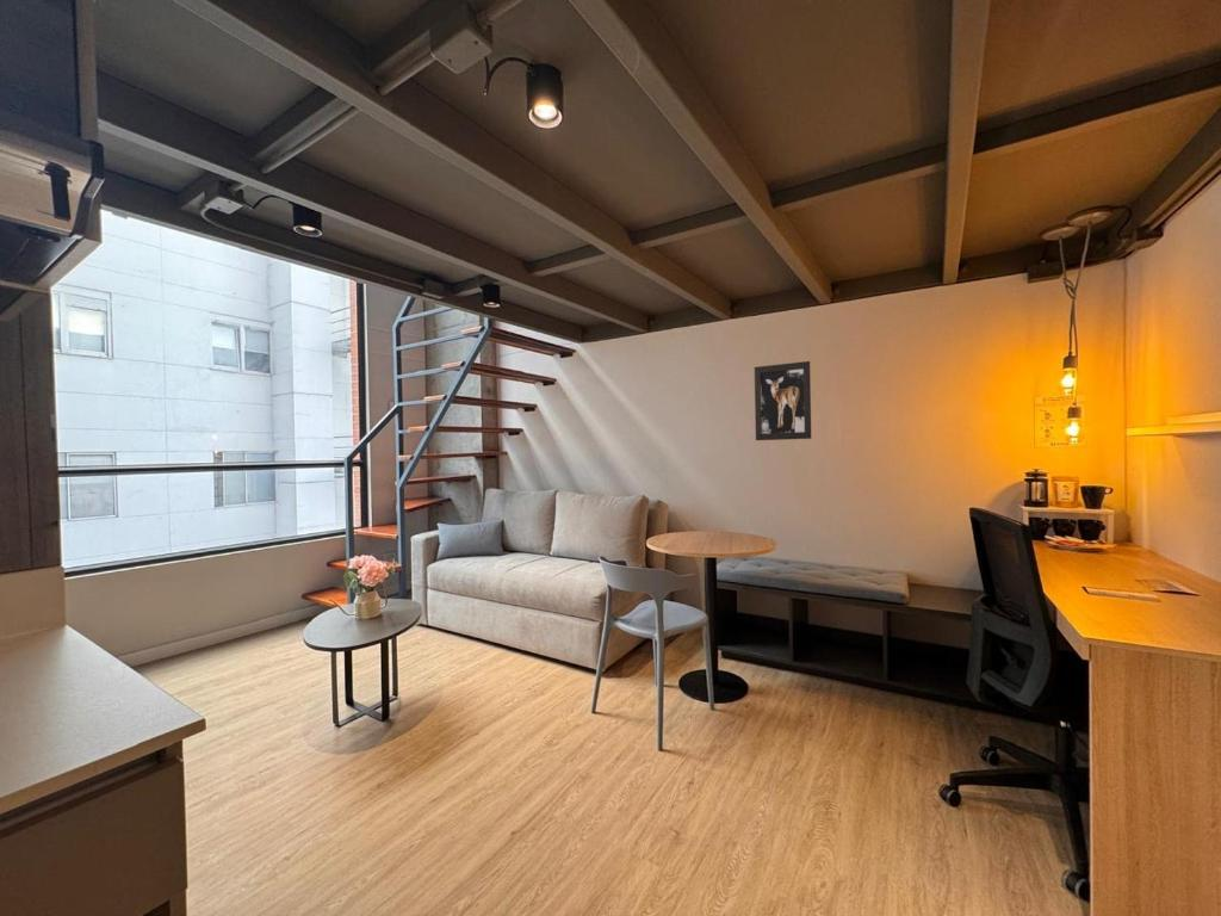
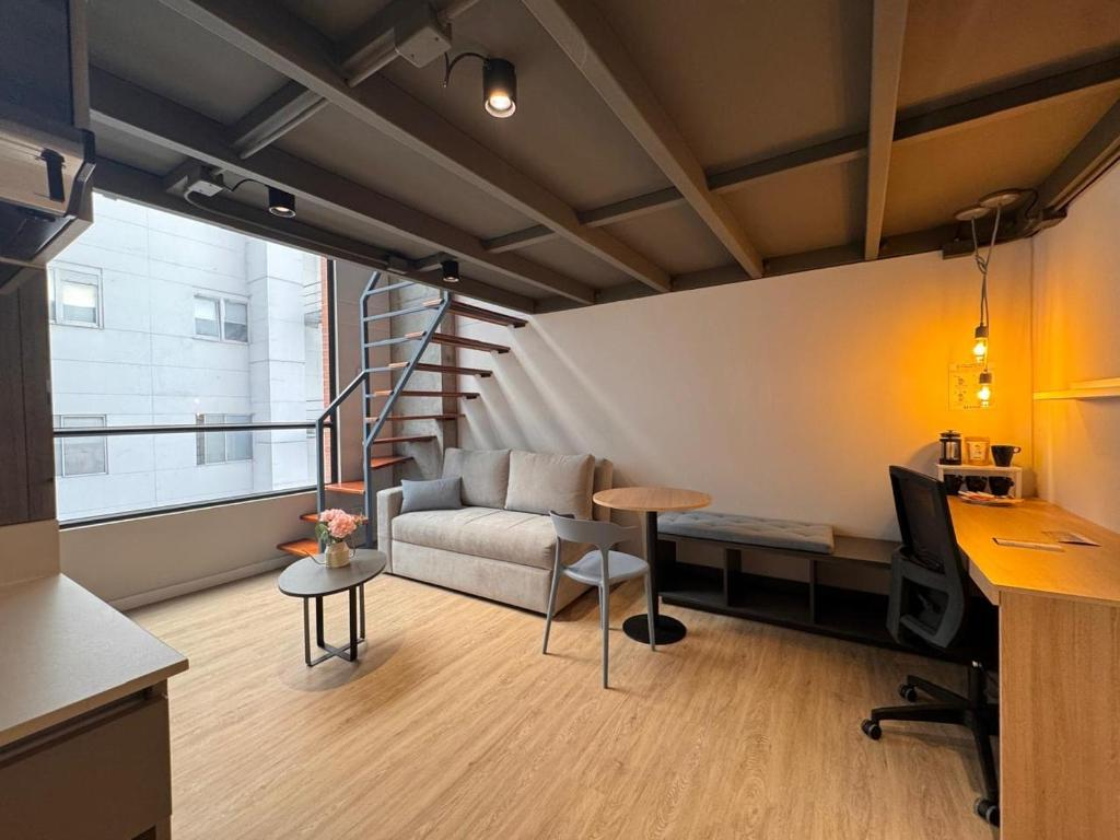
- wall art (781, 402)
